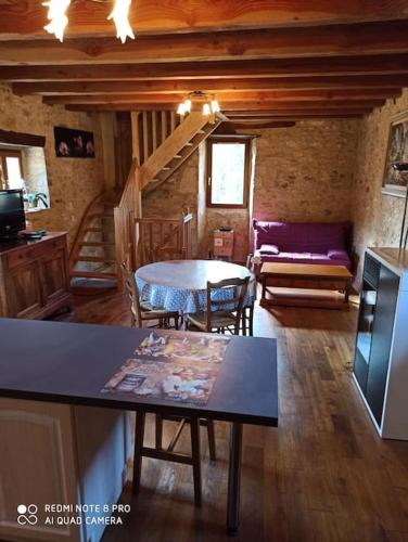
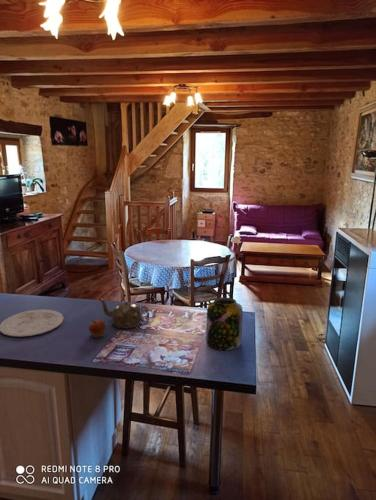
+ jar (224, 322)
+ fruit (96, 327)
+ plate (32, 322)
+ teapot (124, 311)
